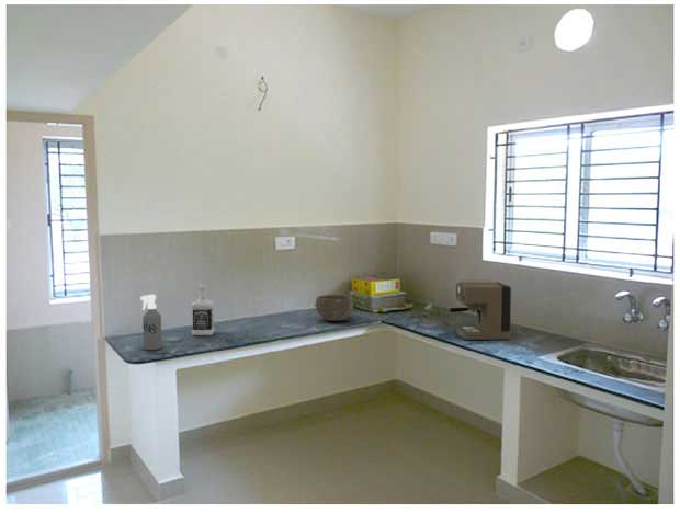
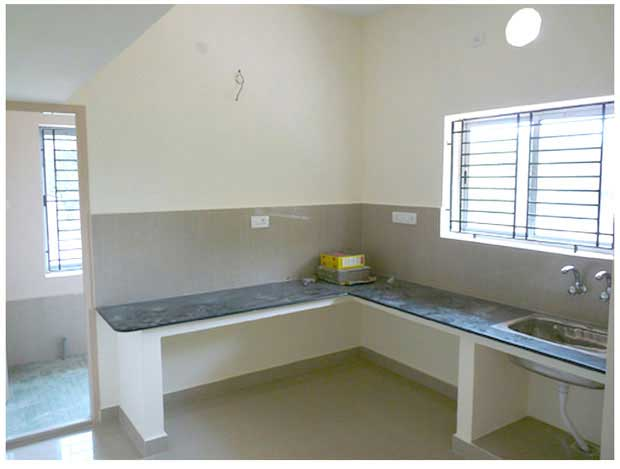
- coffee maker (478, 309)
- bottle (203, 309)
- bowl (335, 308)
- spray bottle (150, 321)
